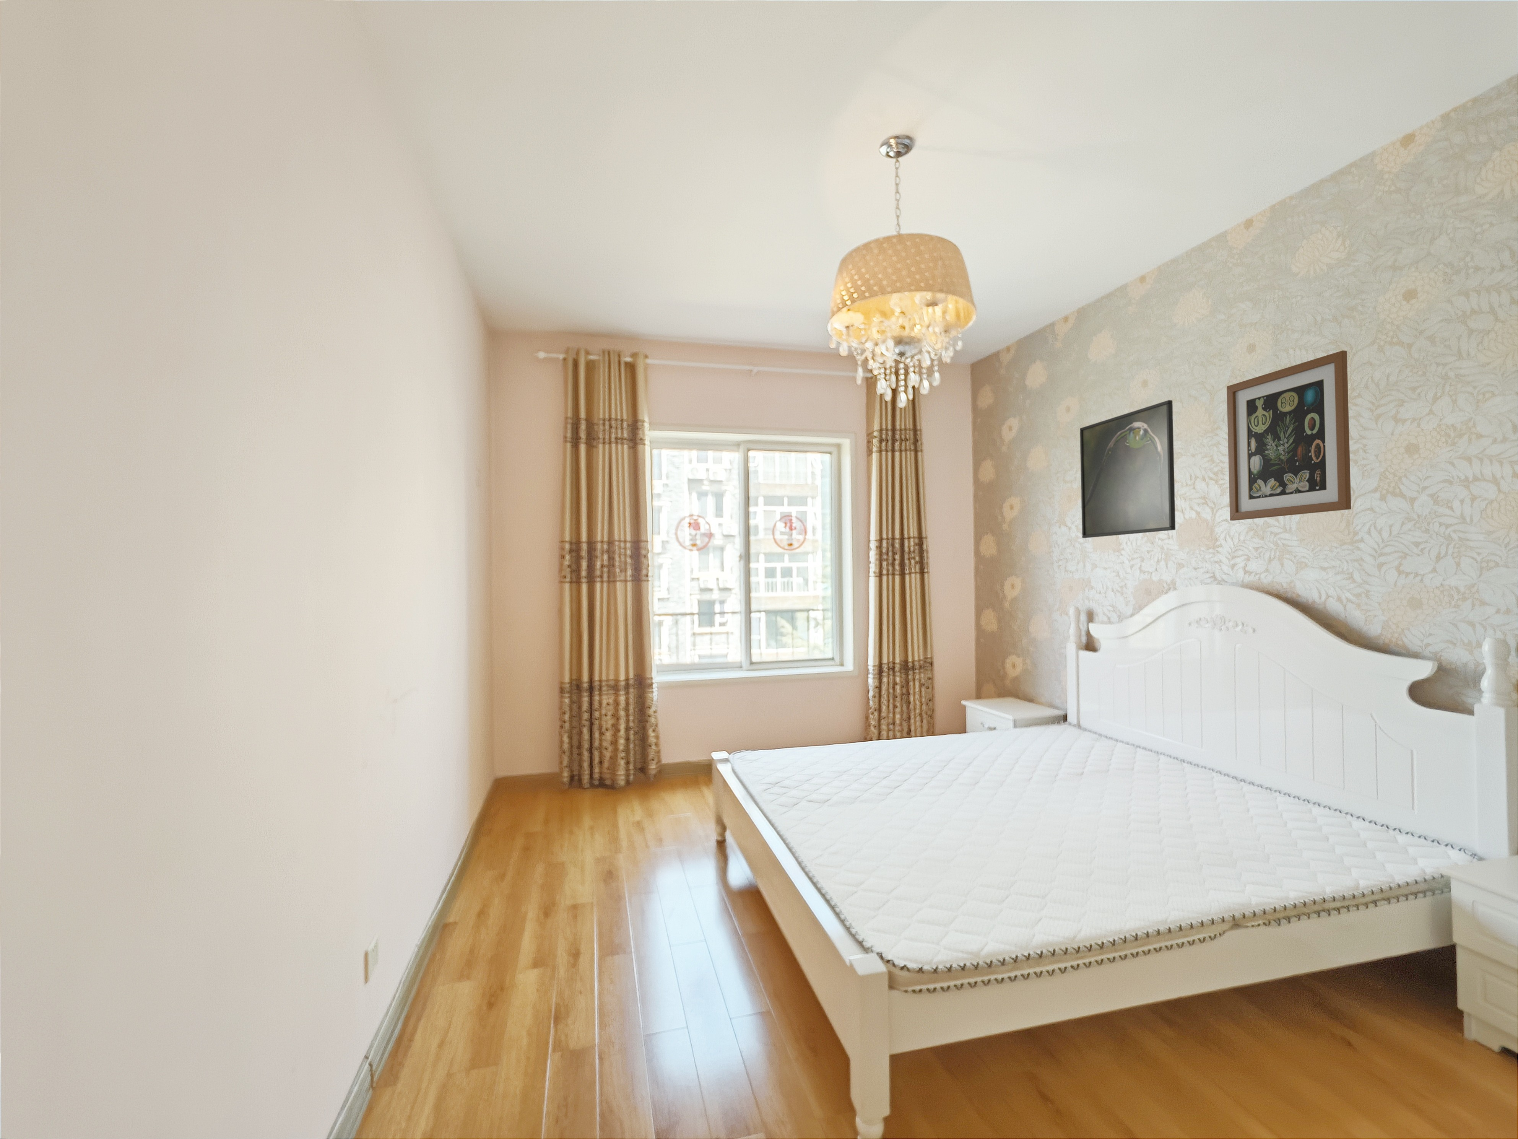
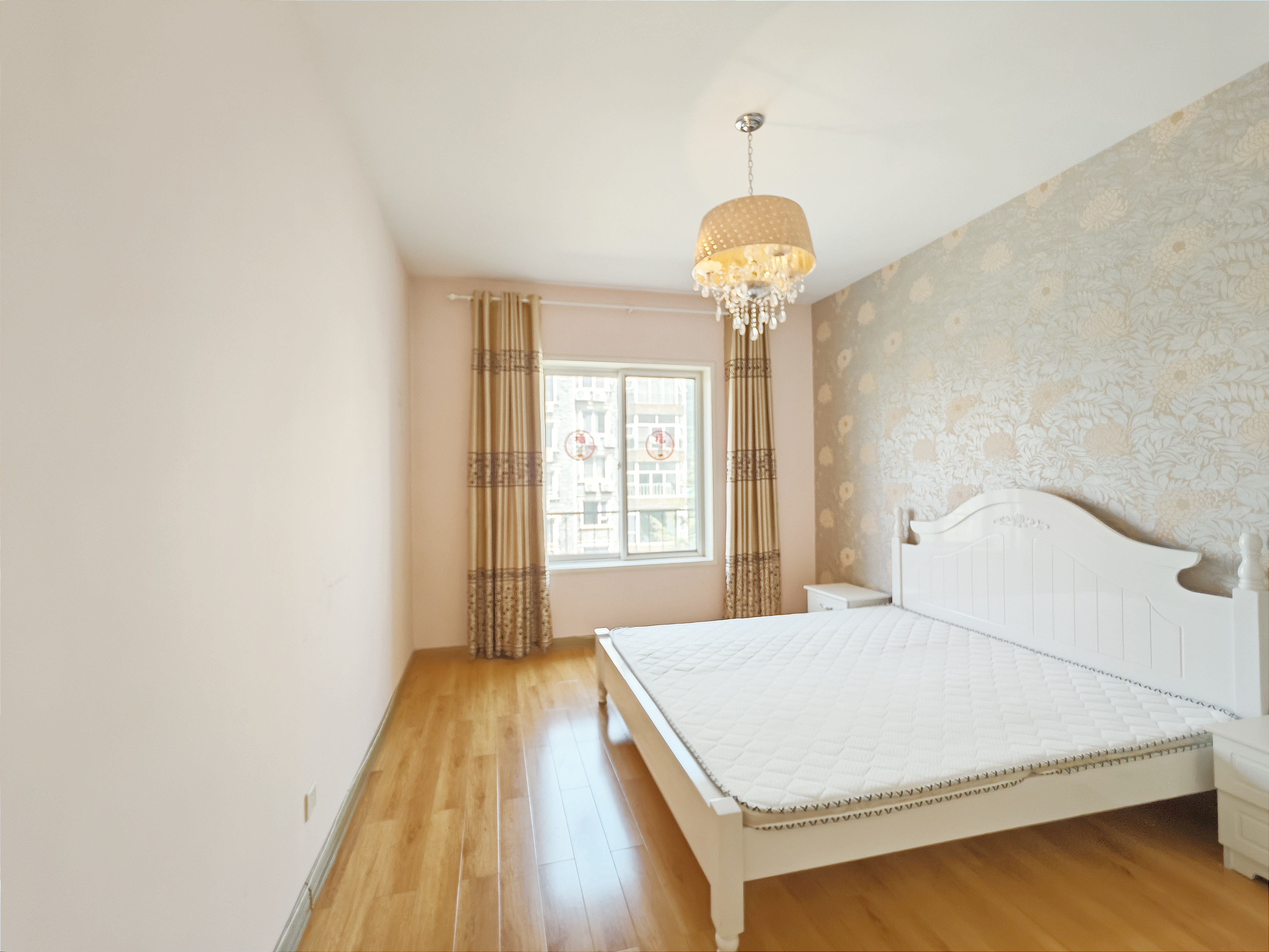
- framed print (1123, 475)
- wall art (1284, 443)
